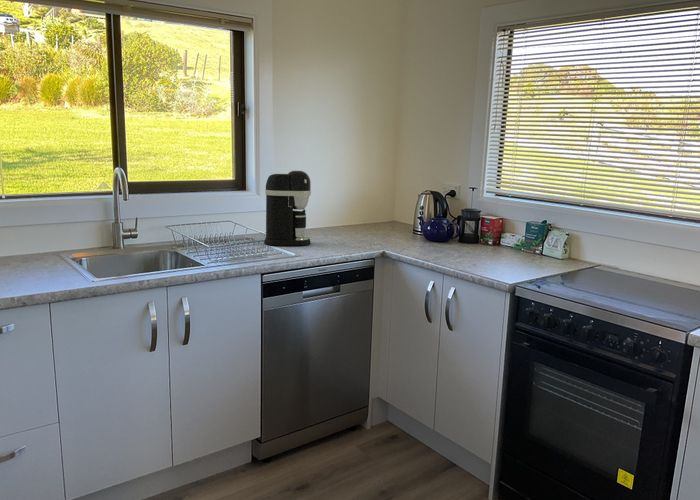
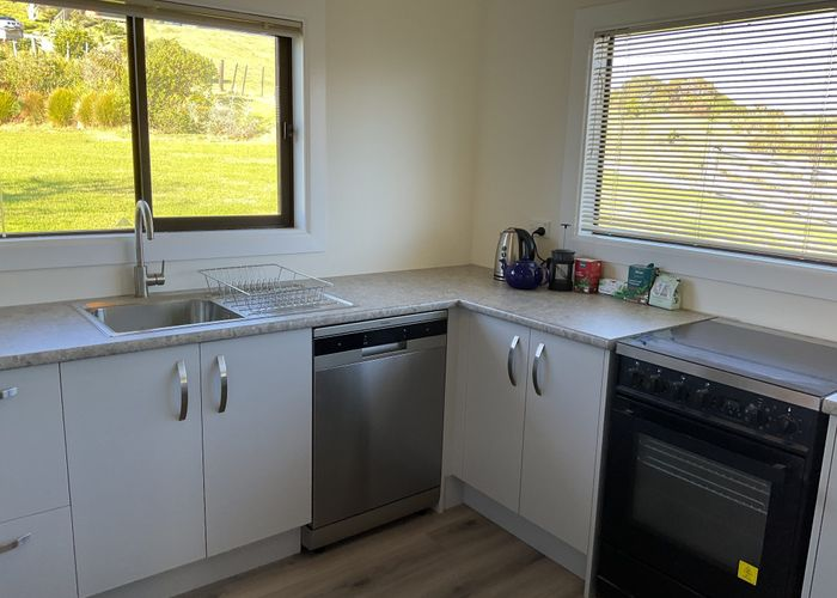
- coffee maker (287, 207)
